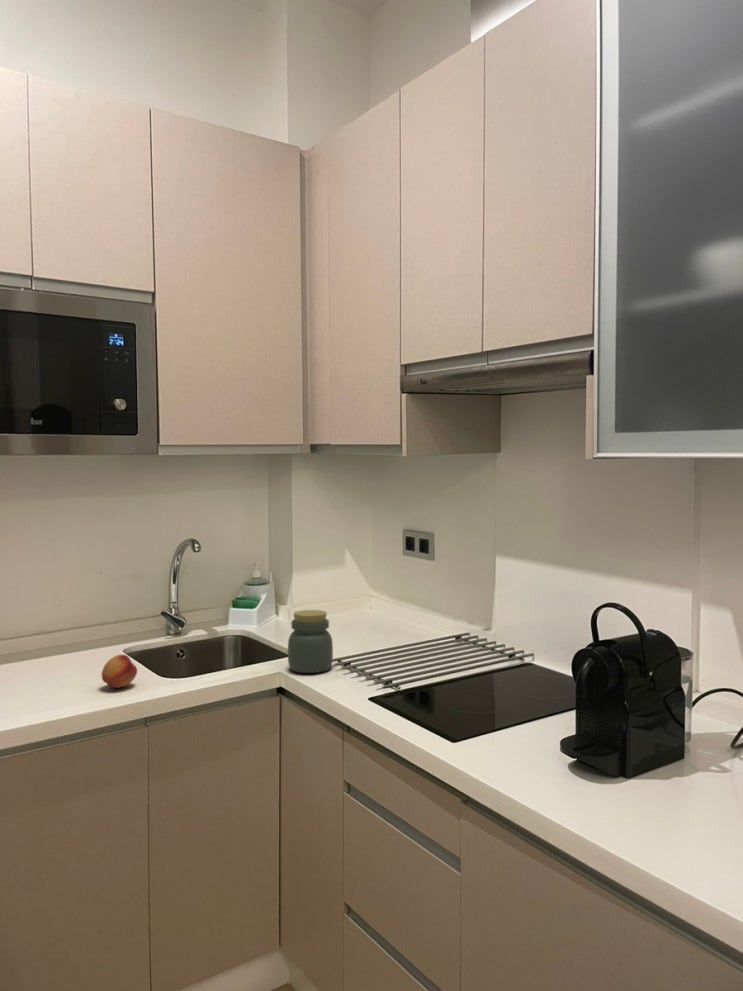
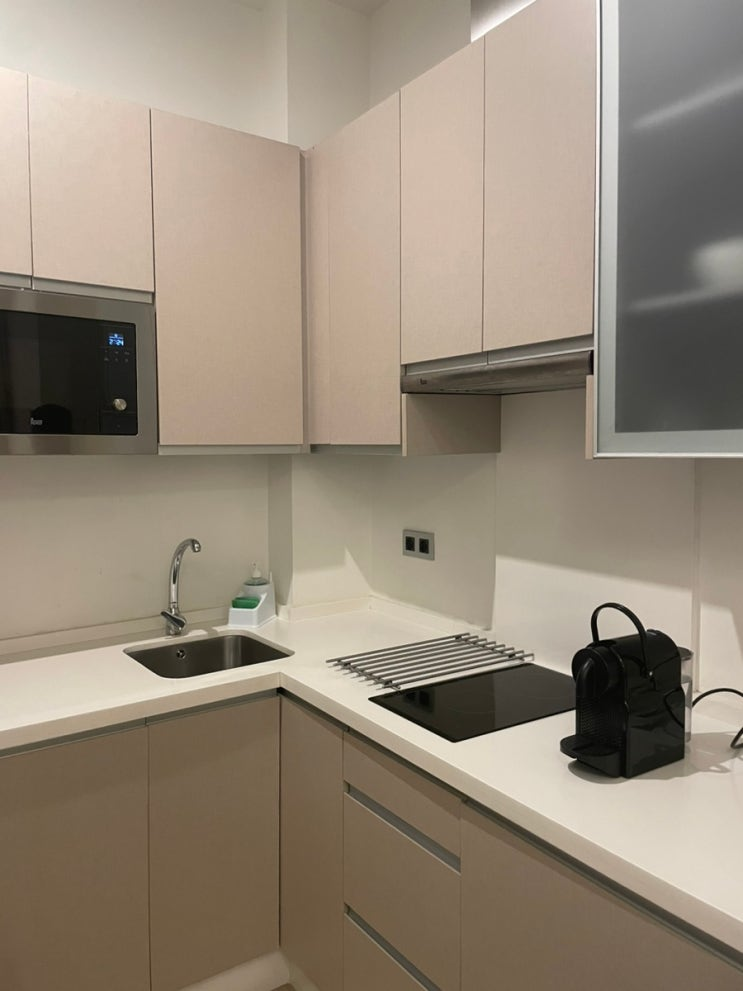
- jar (310, 640)
- fruit (119, 671)
